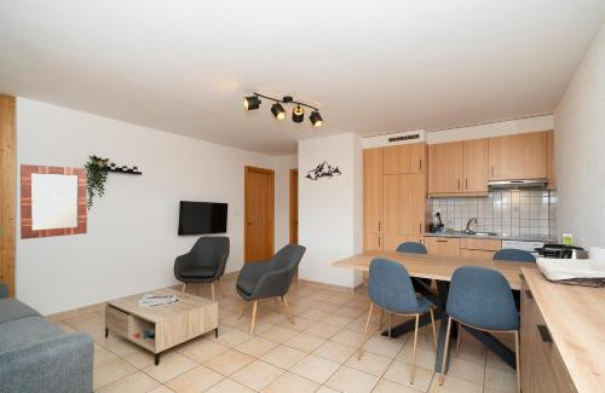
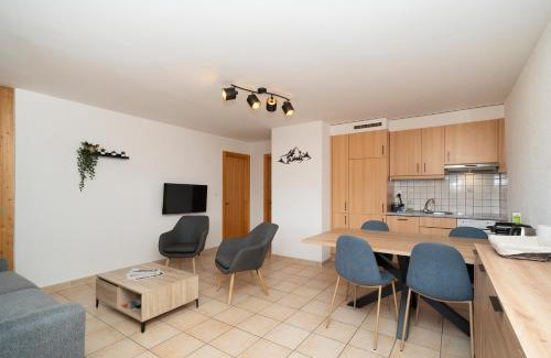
- home mirror (56, 201)
